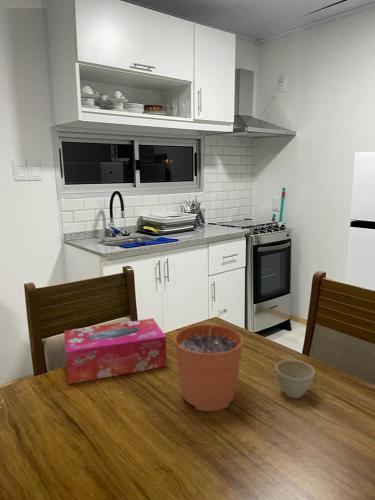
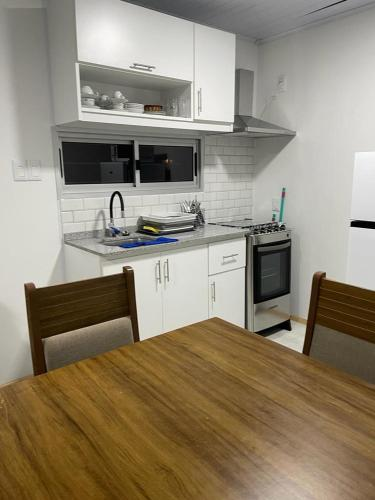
- flower pot (294, 381)
- plant pot (208, 352)
- tissue box (114, 348)
